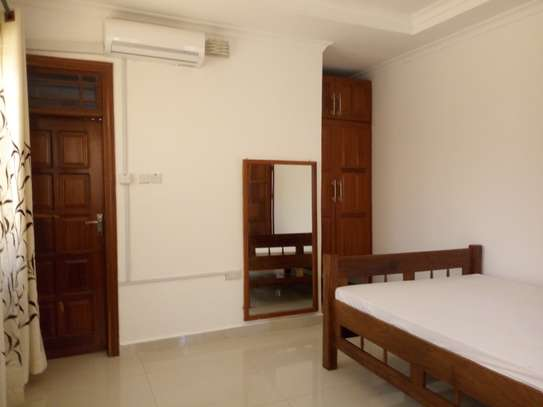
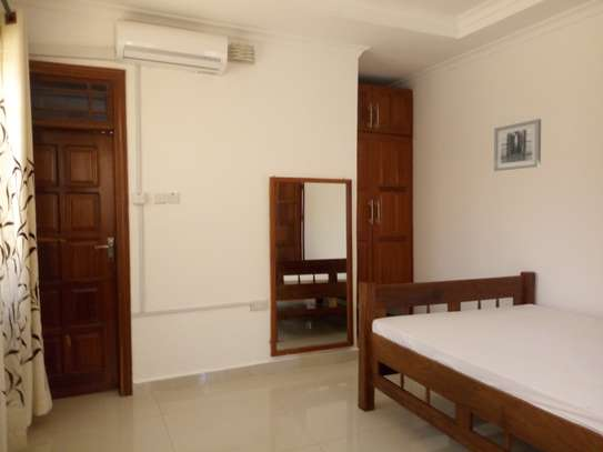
+ wall art (515, 147)
